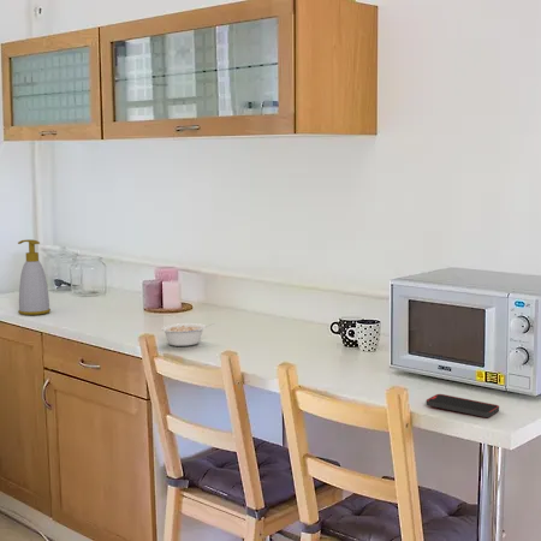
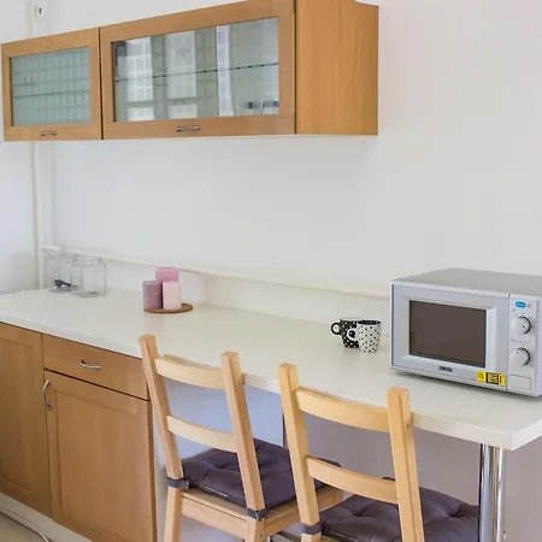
- legume (185, 333)
- soap bottle (32, 277)
- smartphone (462, 405)
